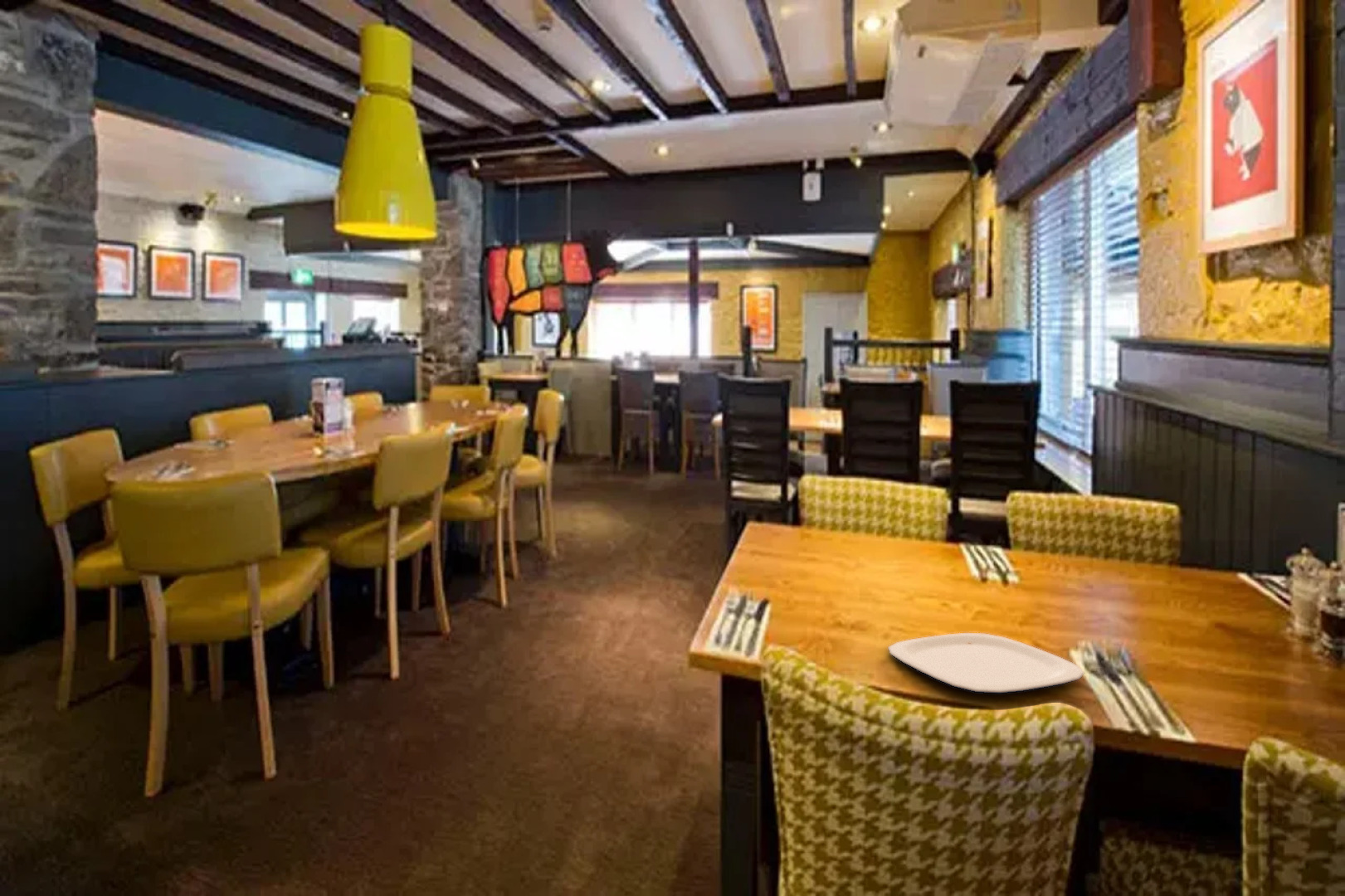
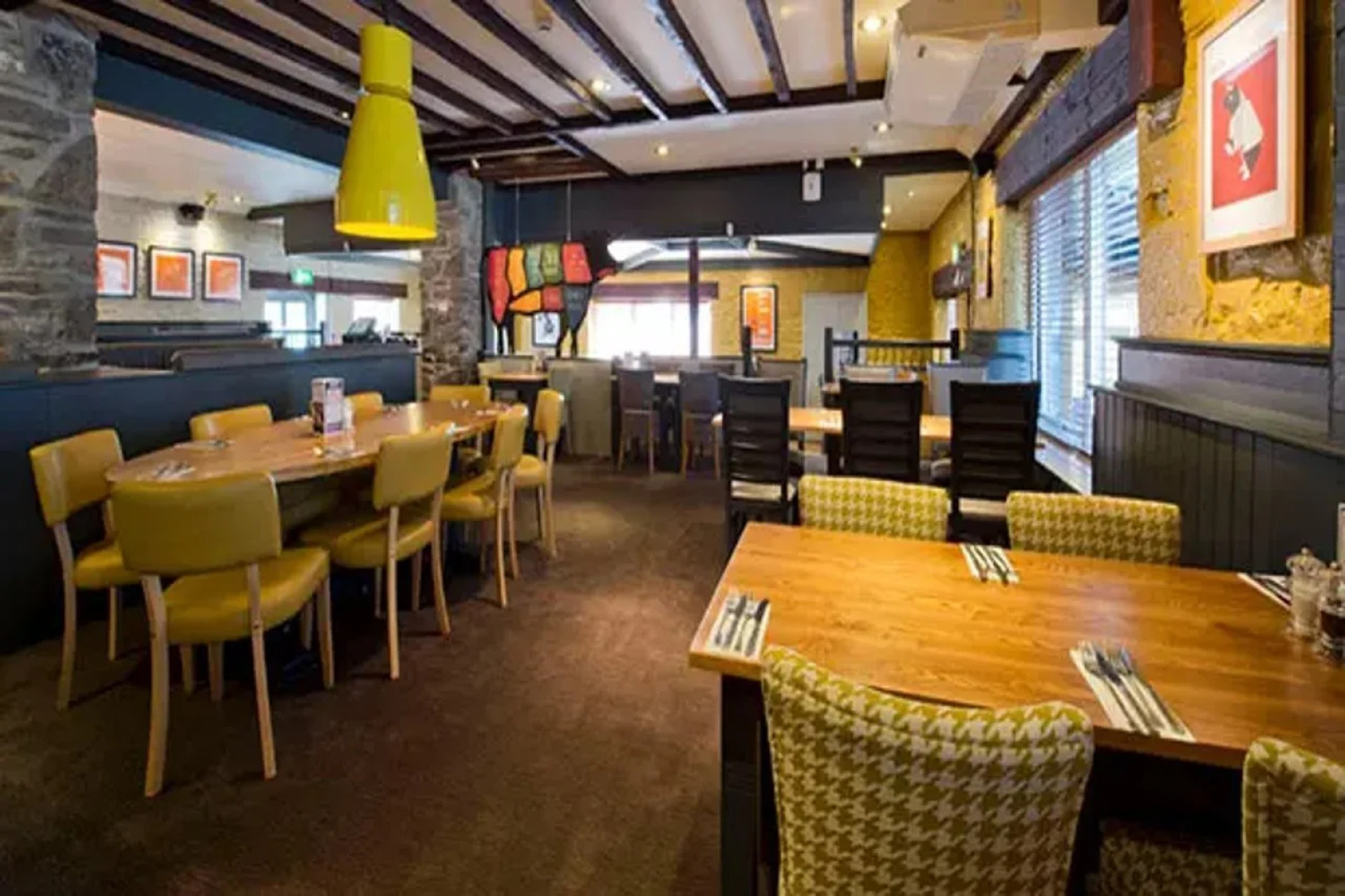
- plate (981, 662)
